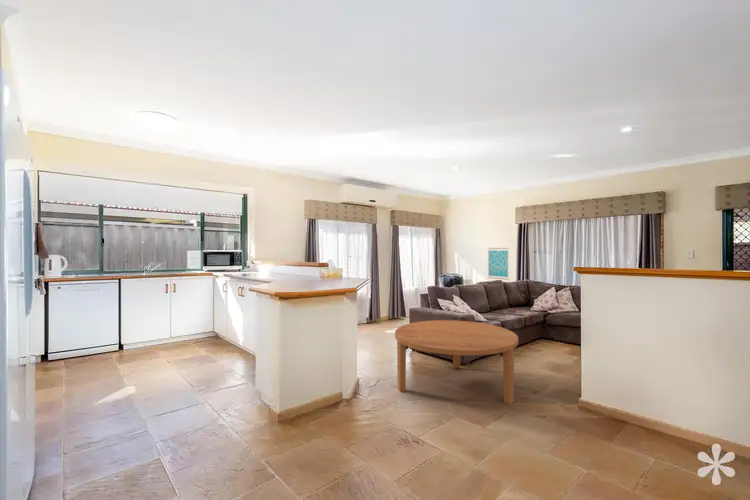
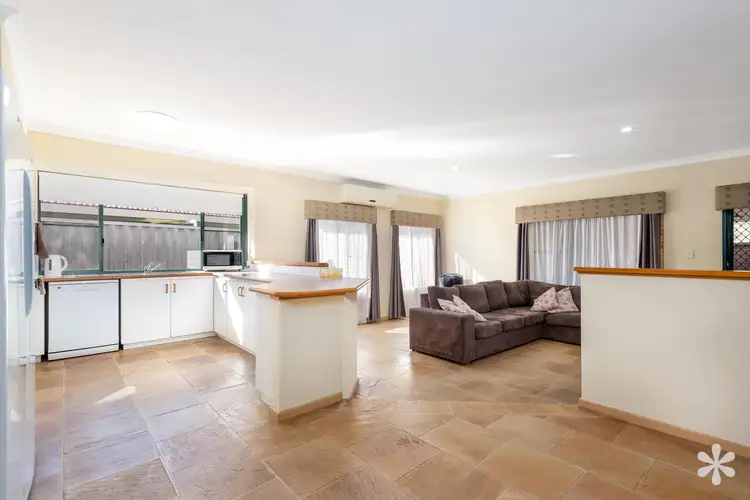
- coffee table (454, 358)
- wall art (498, 263)
